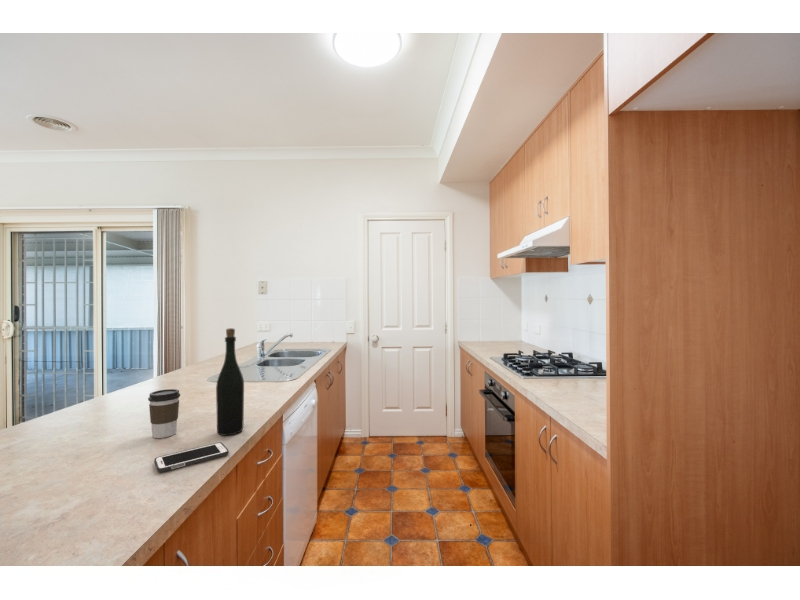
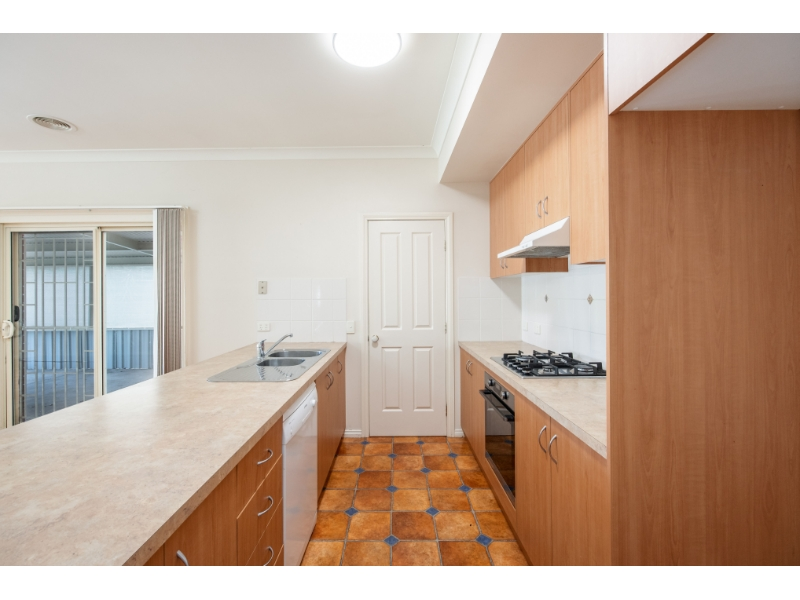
- bottle (230, 379)
- cell phone (192, 456)
- coffee cup (164, 413)
